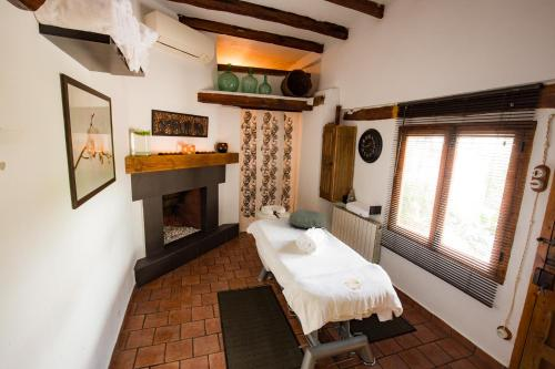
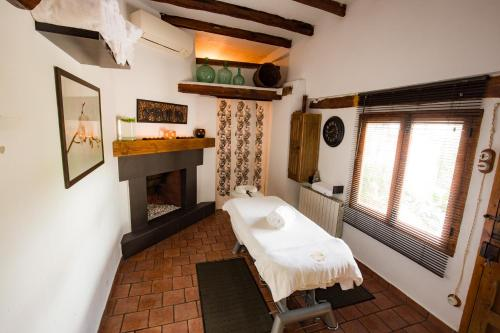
- pillow (306, 218)
